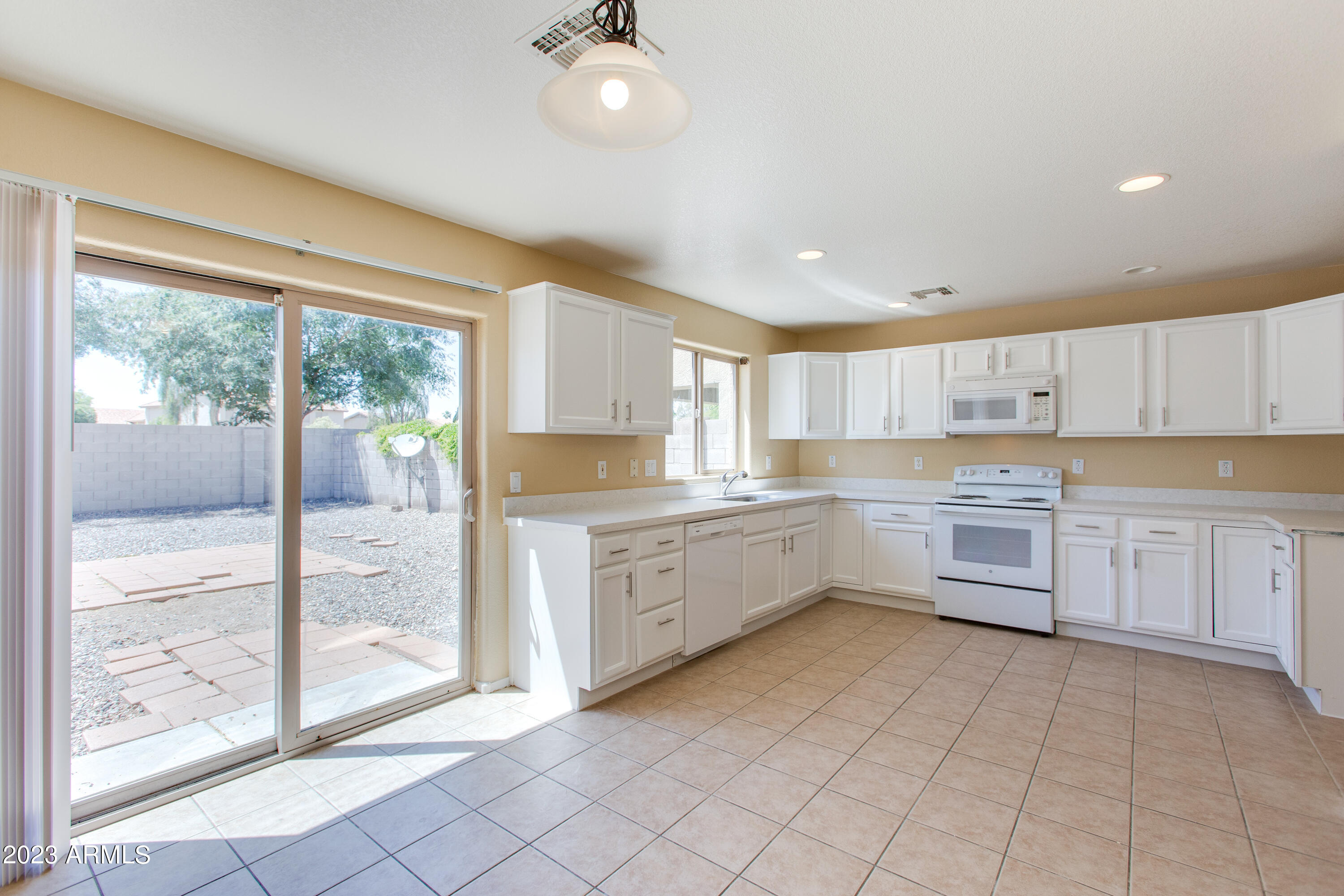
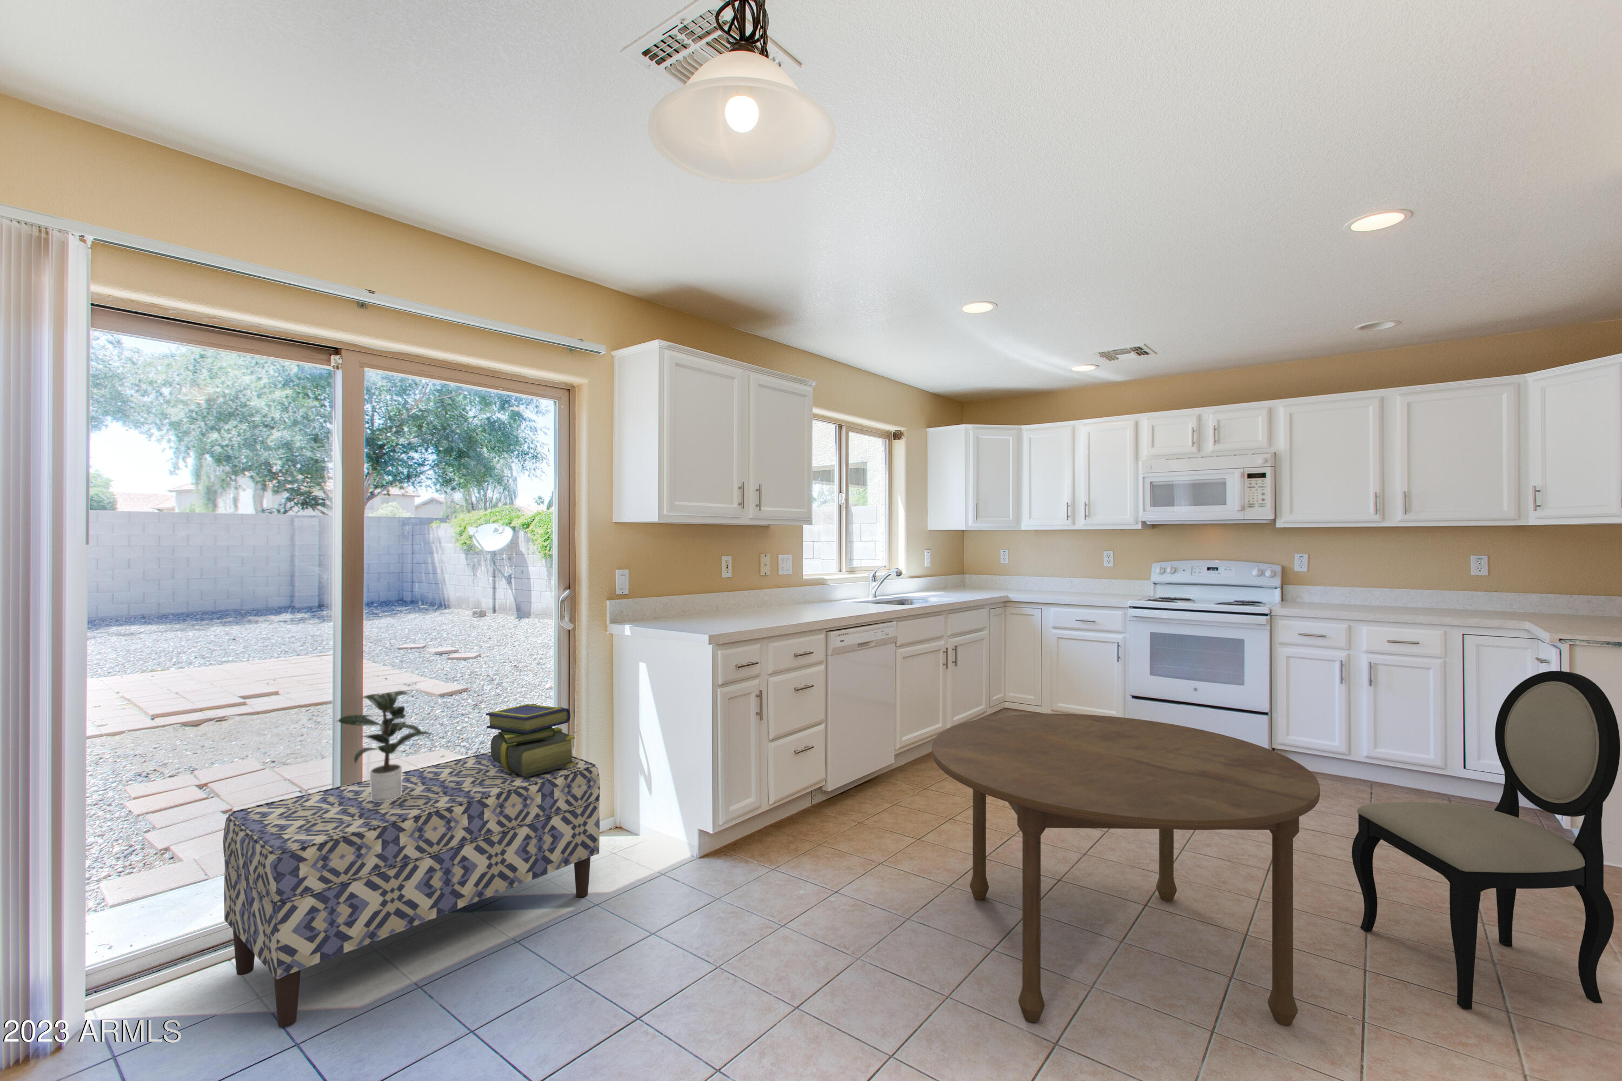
+ dining chair (1486, 819)
+ bench (431, 858)
+ dining table (1108, 828)
+ stack of books (529, 736)
+ potted plant (390, 740)
